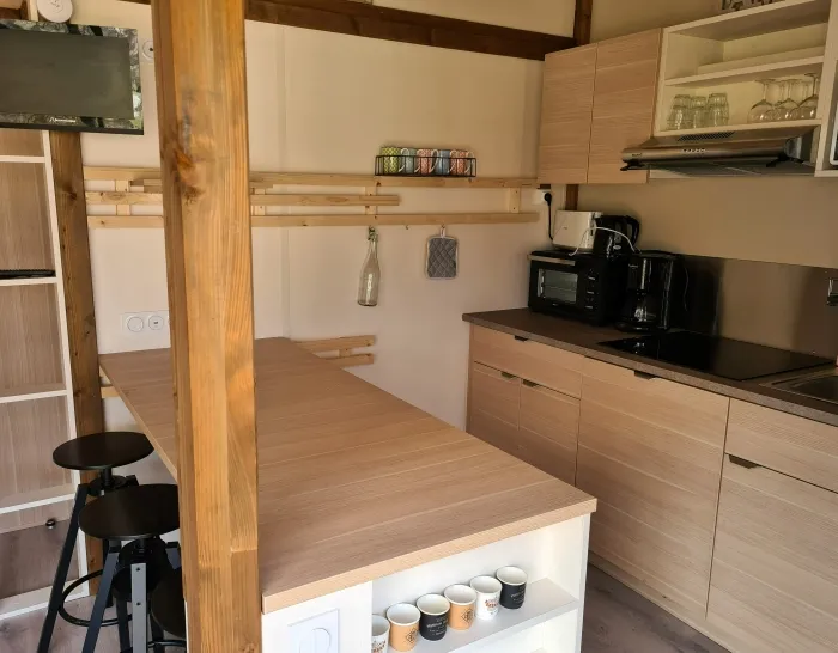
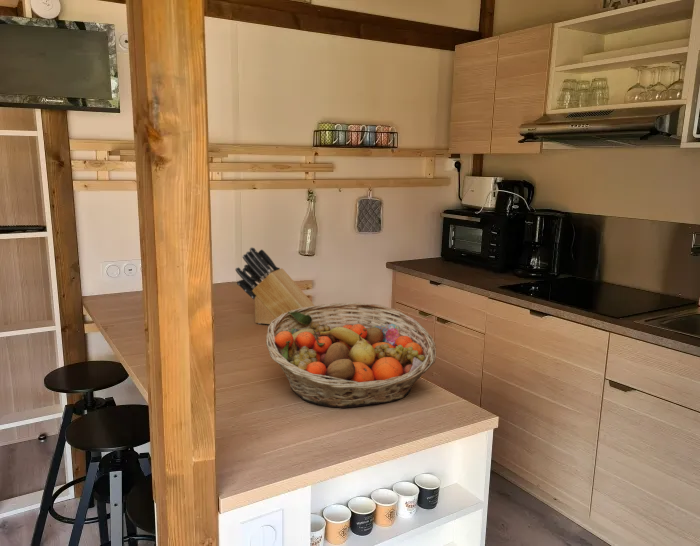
+ fruit basket (351, 352)
+ knife block (279, 285)
